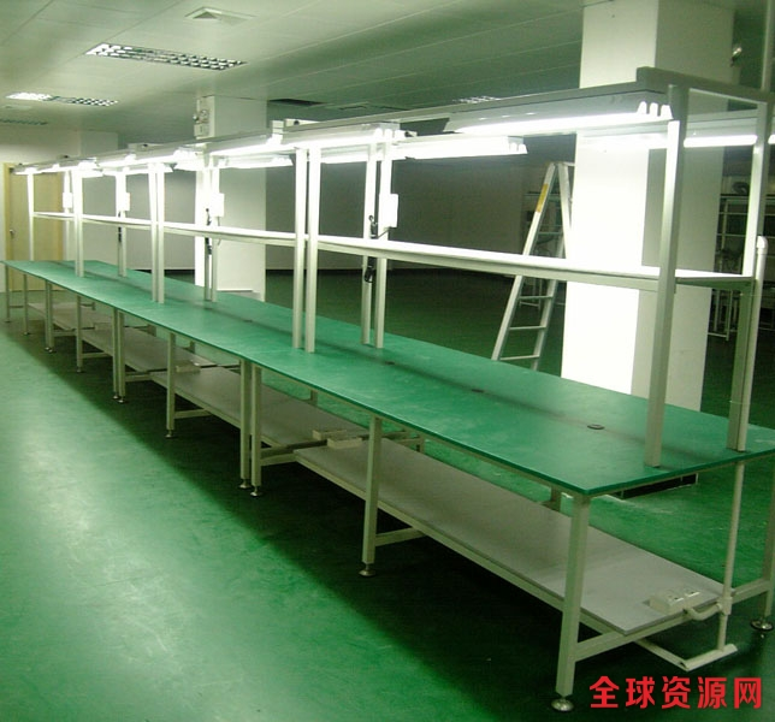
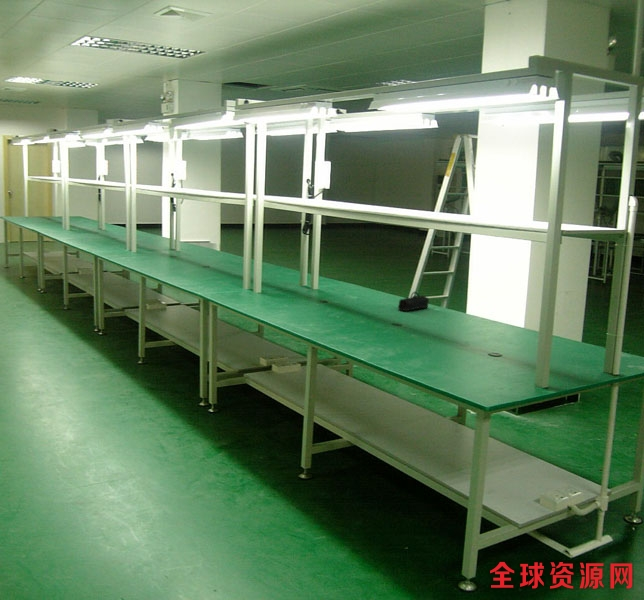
+ pencil case (414, 300)
